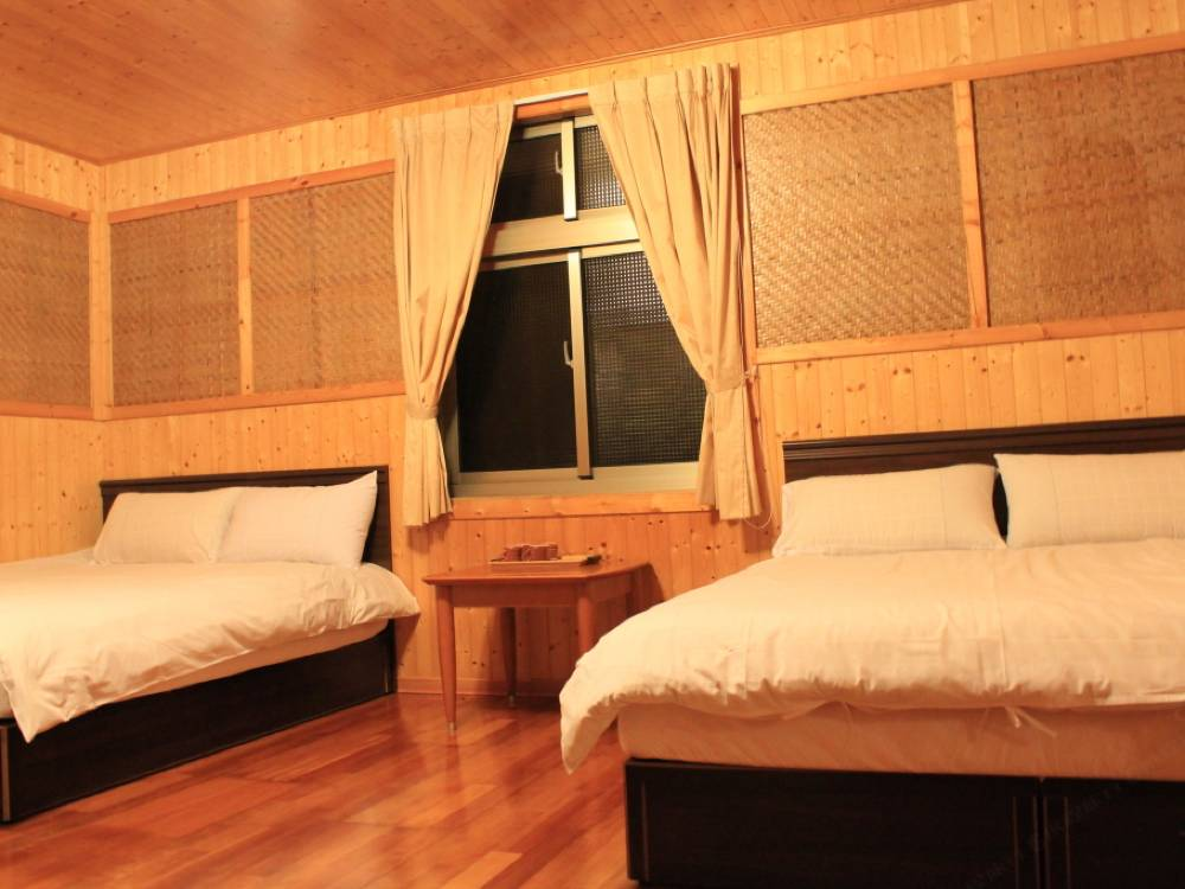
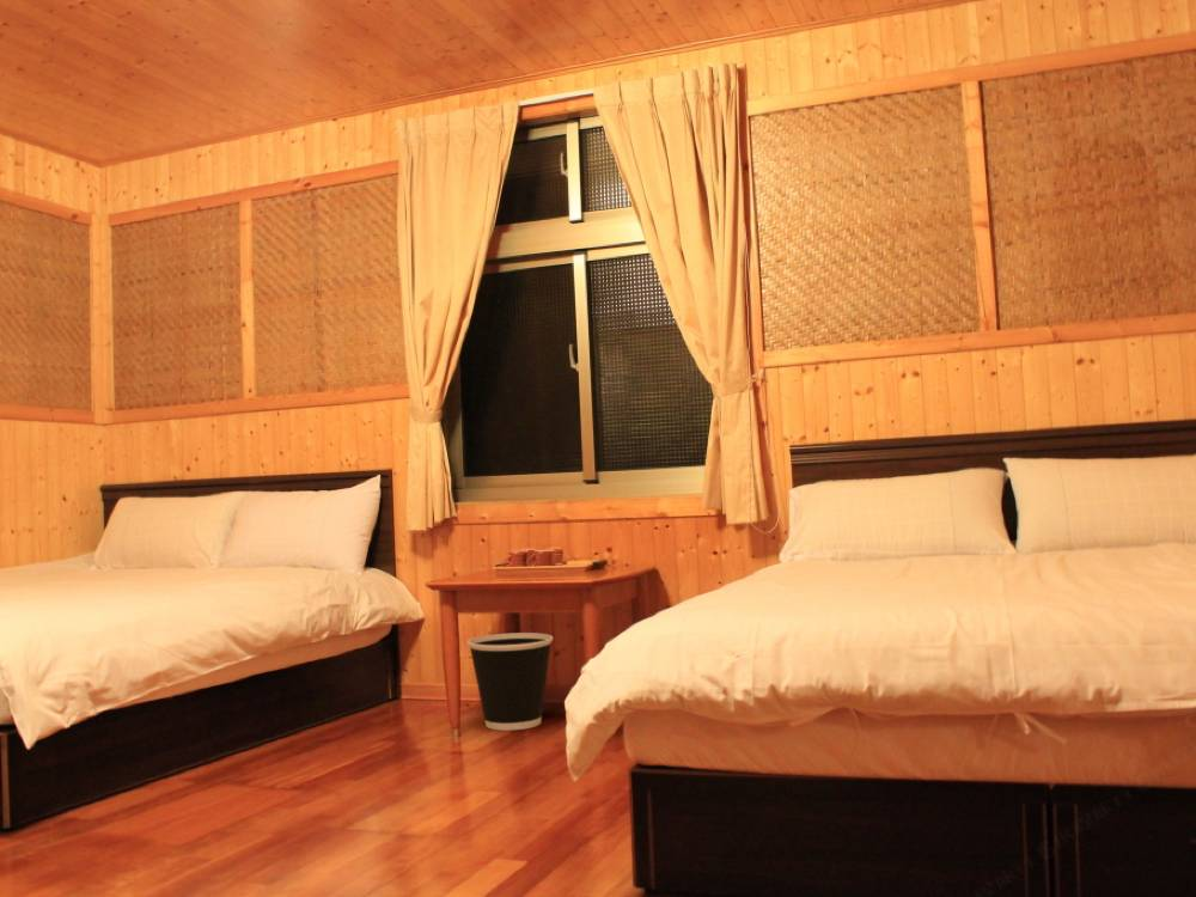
+ wastebasket (512, 681)
